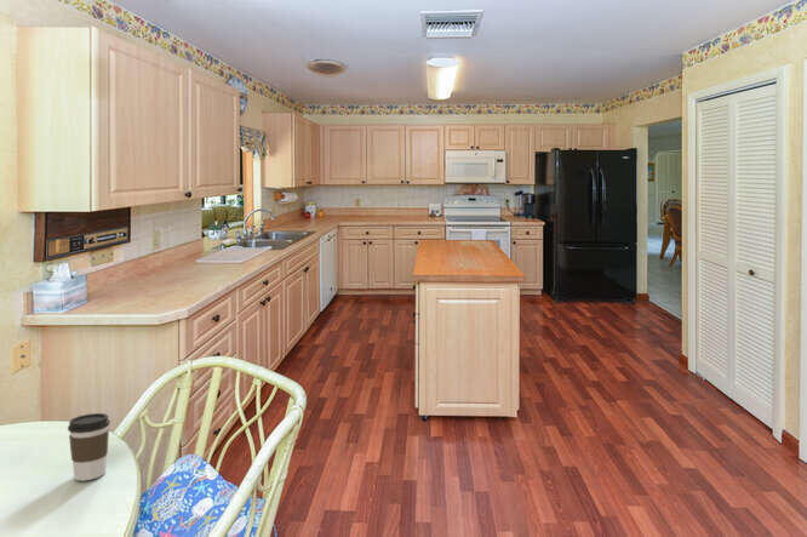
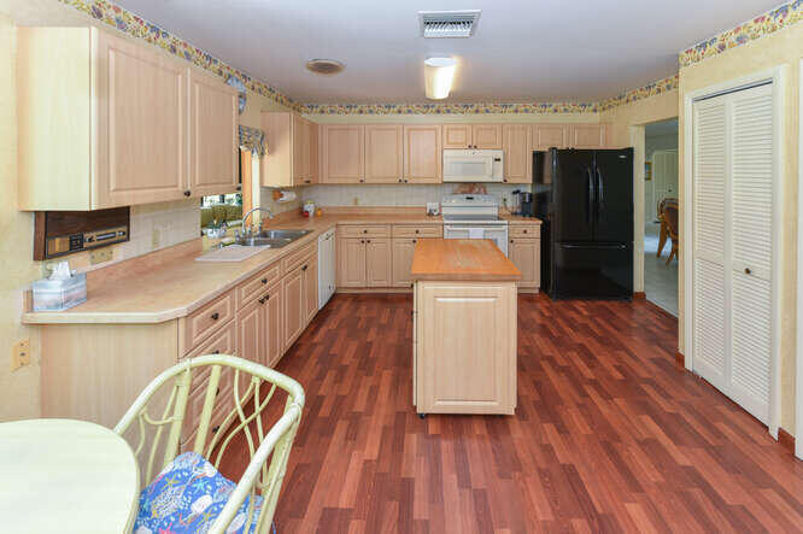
- coffee cup (90, 446)
